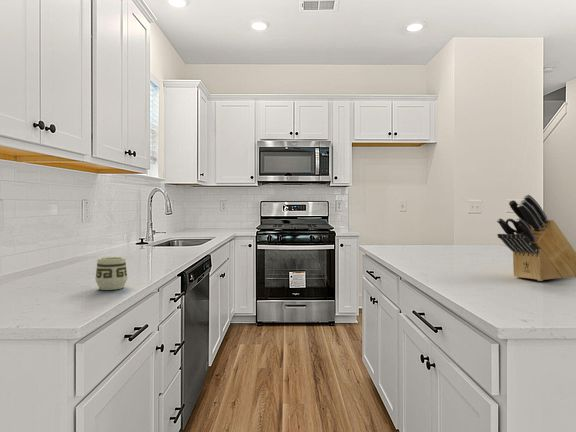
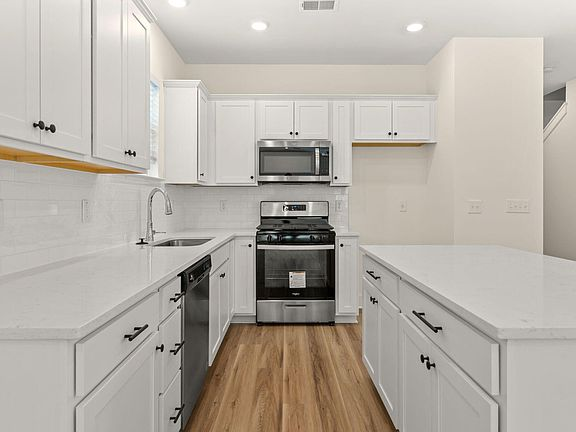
- knife block (541, 236)
- cup (111, 273)
